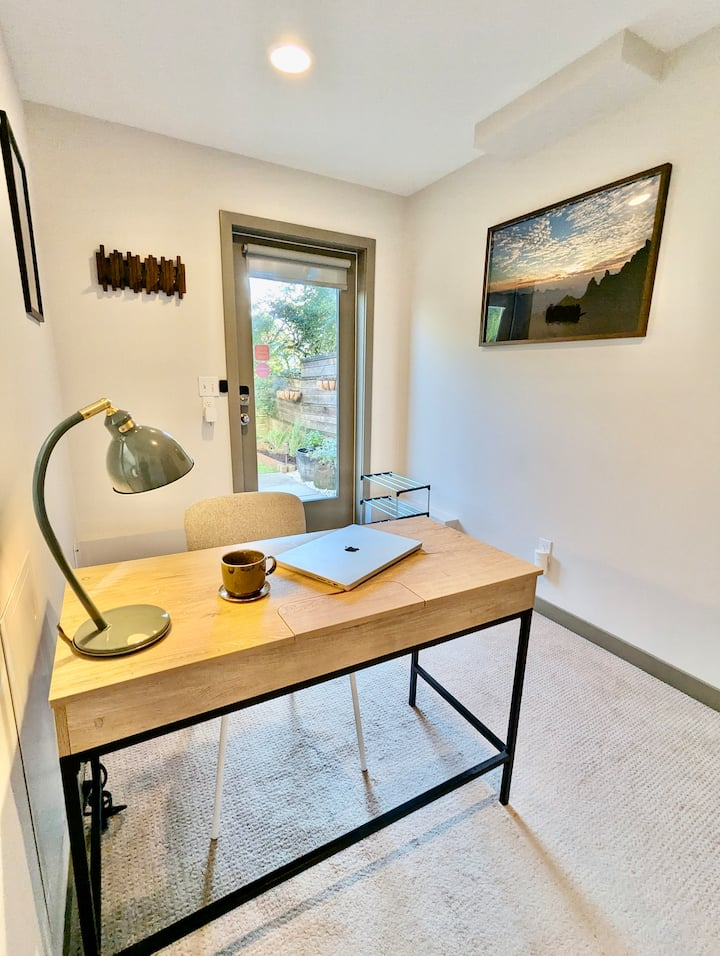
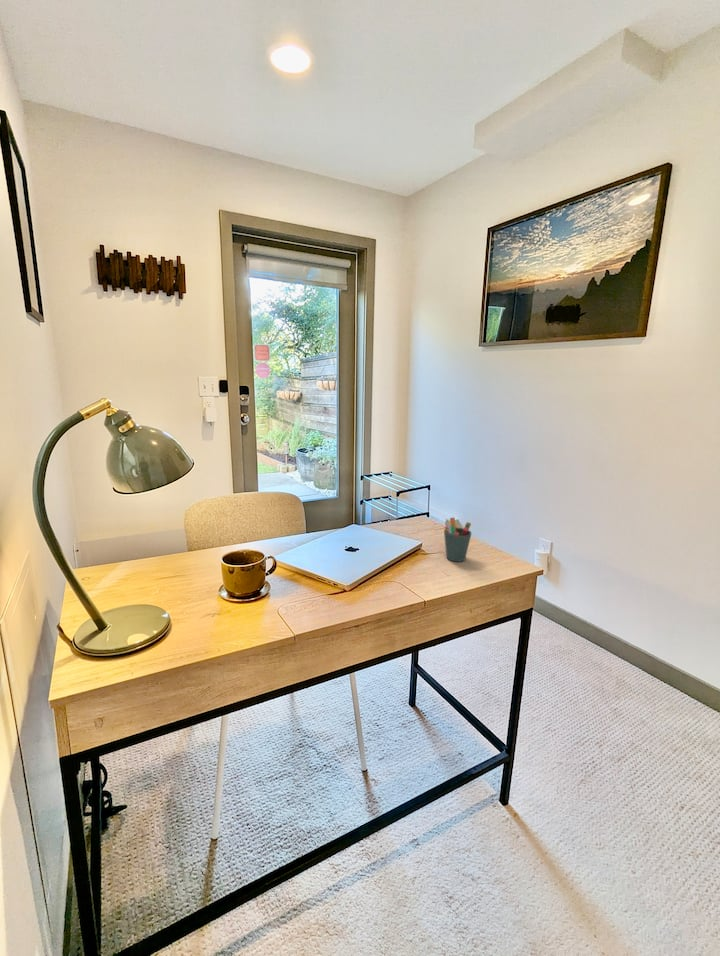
+ pen holder (457, 537)
